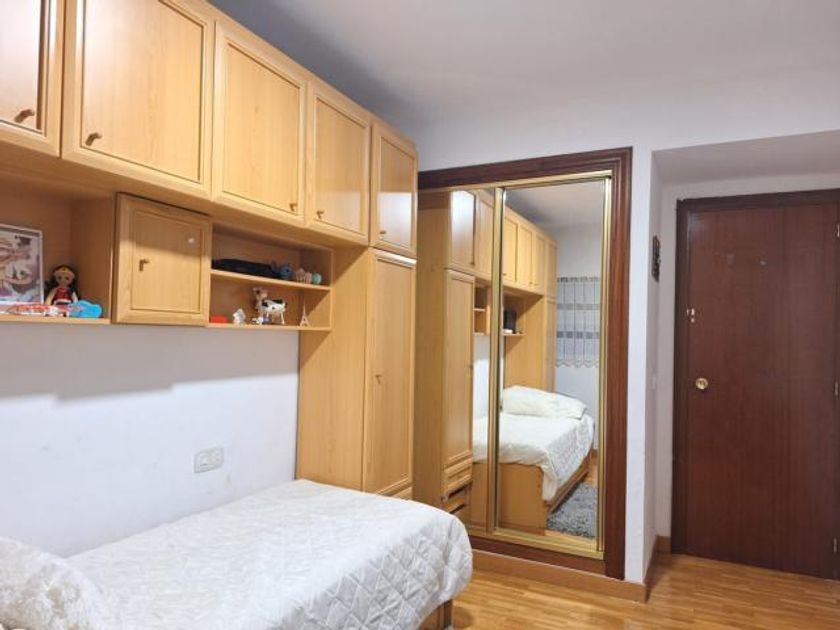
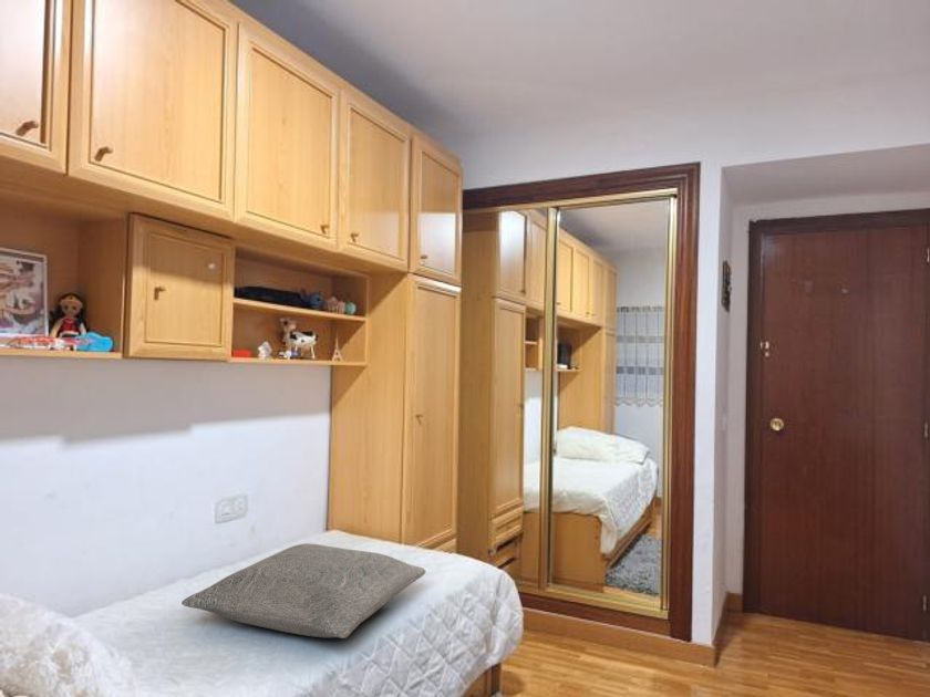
+ pillow (314, 585)
